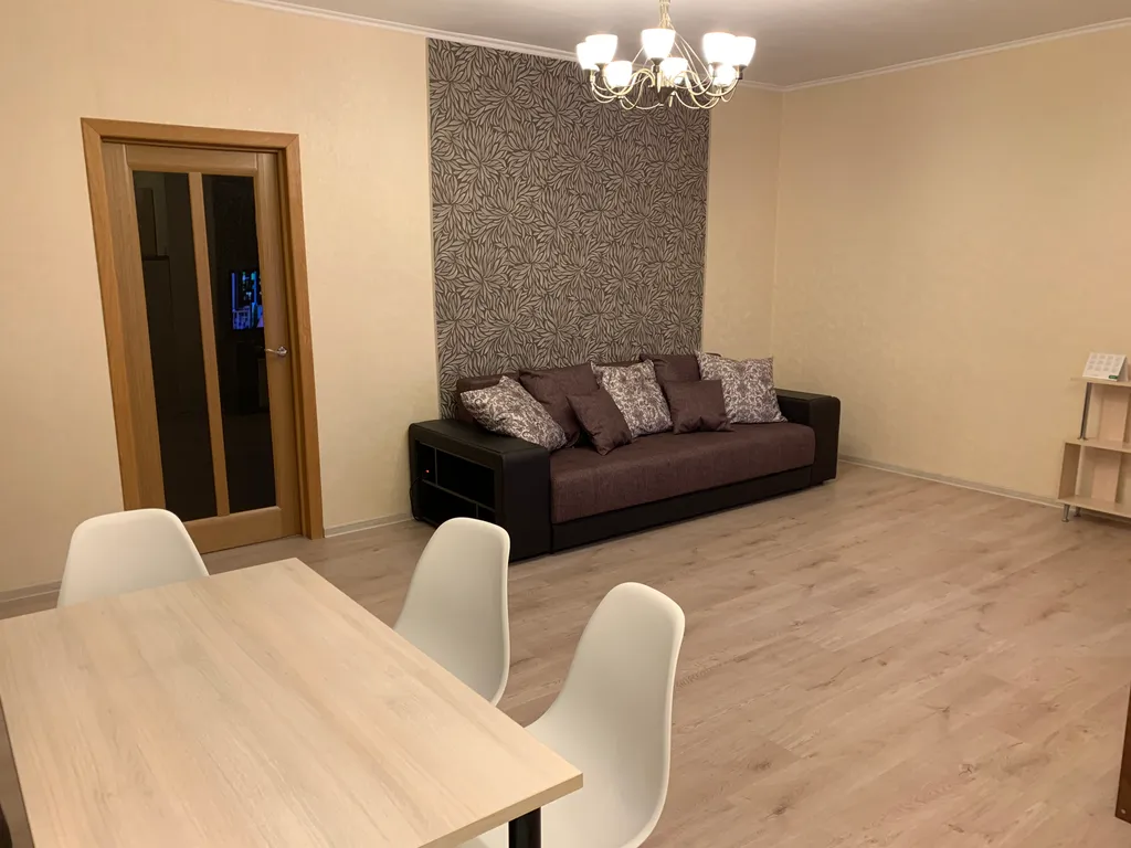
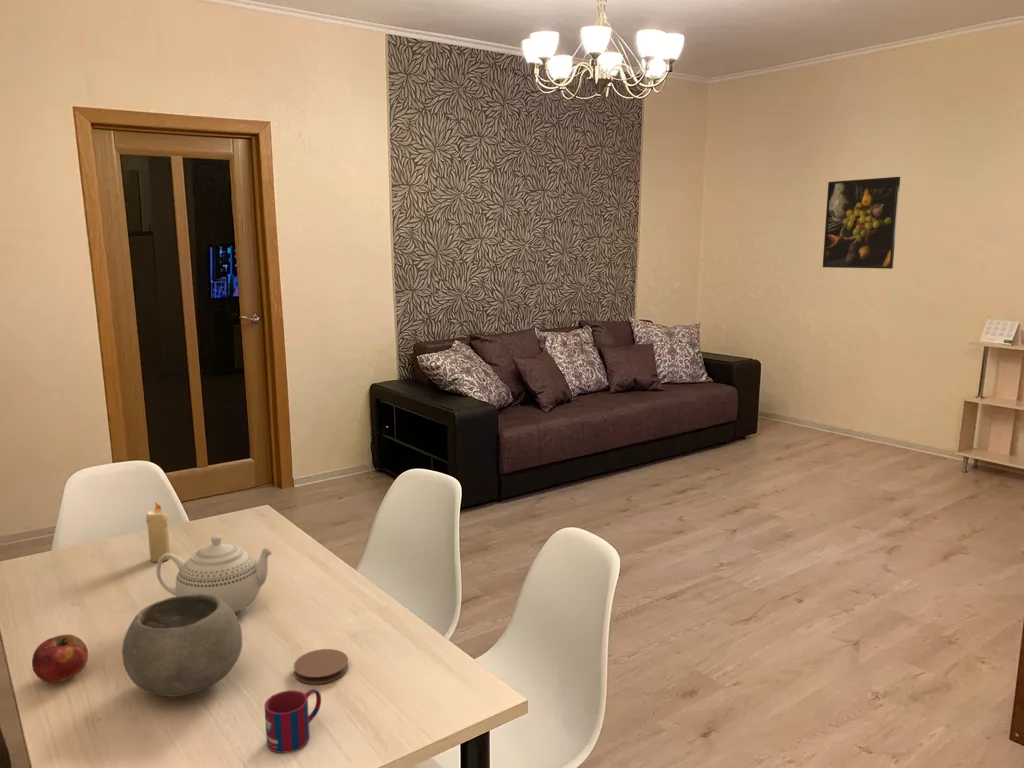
+ coaster (321, 665)
+ candle (158, 530)
+ fruit (60, 657)
+ teapot (216, 573)
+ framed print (859, 224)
+ bowl (184, 647)
+ mug (296, 716)
